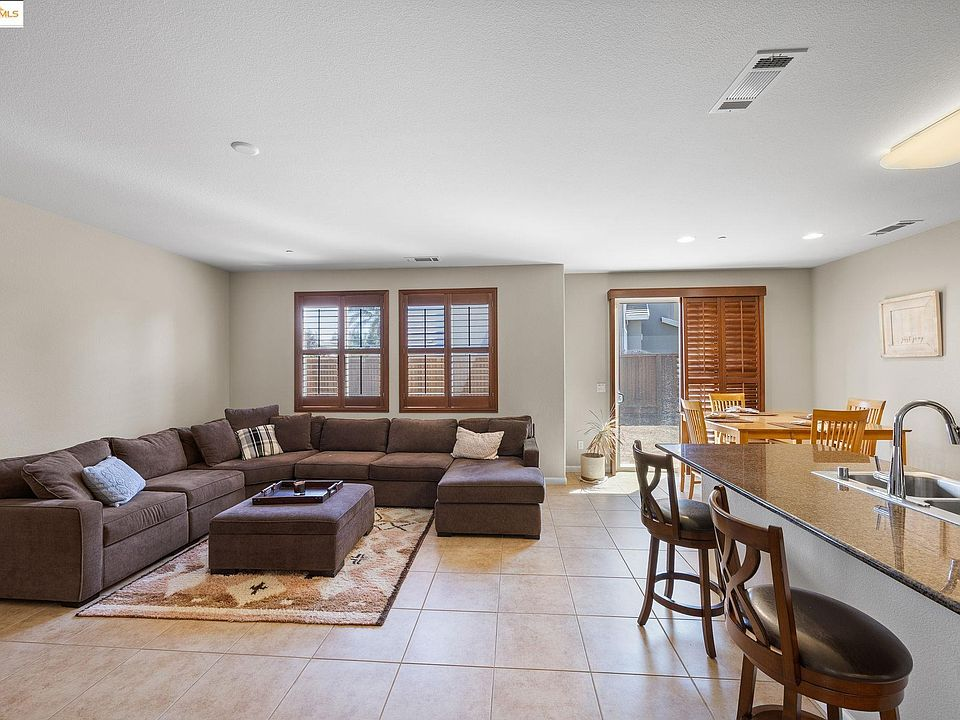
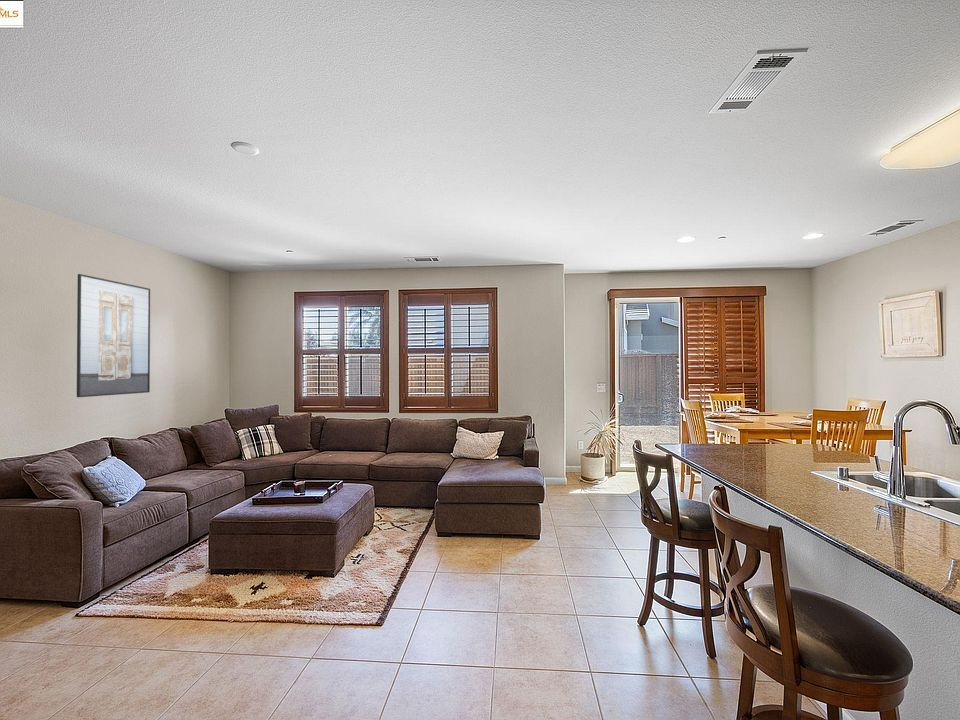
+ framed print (116, 338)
